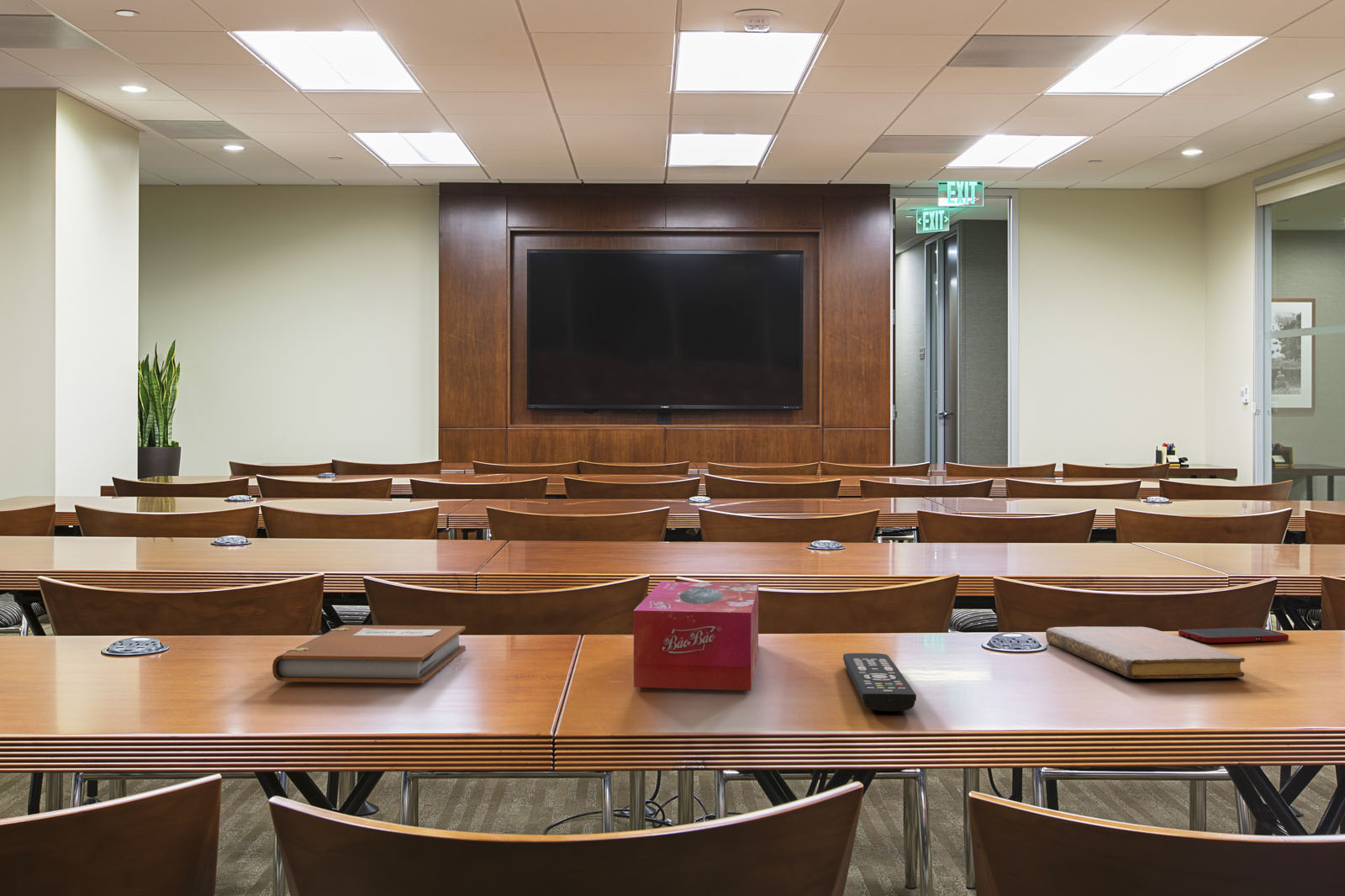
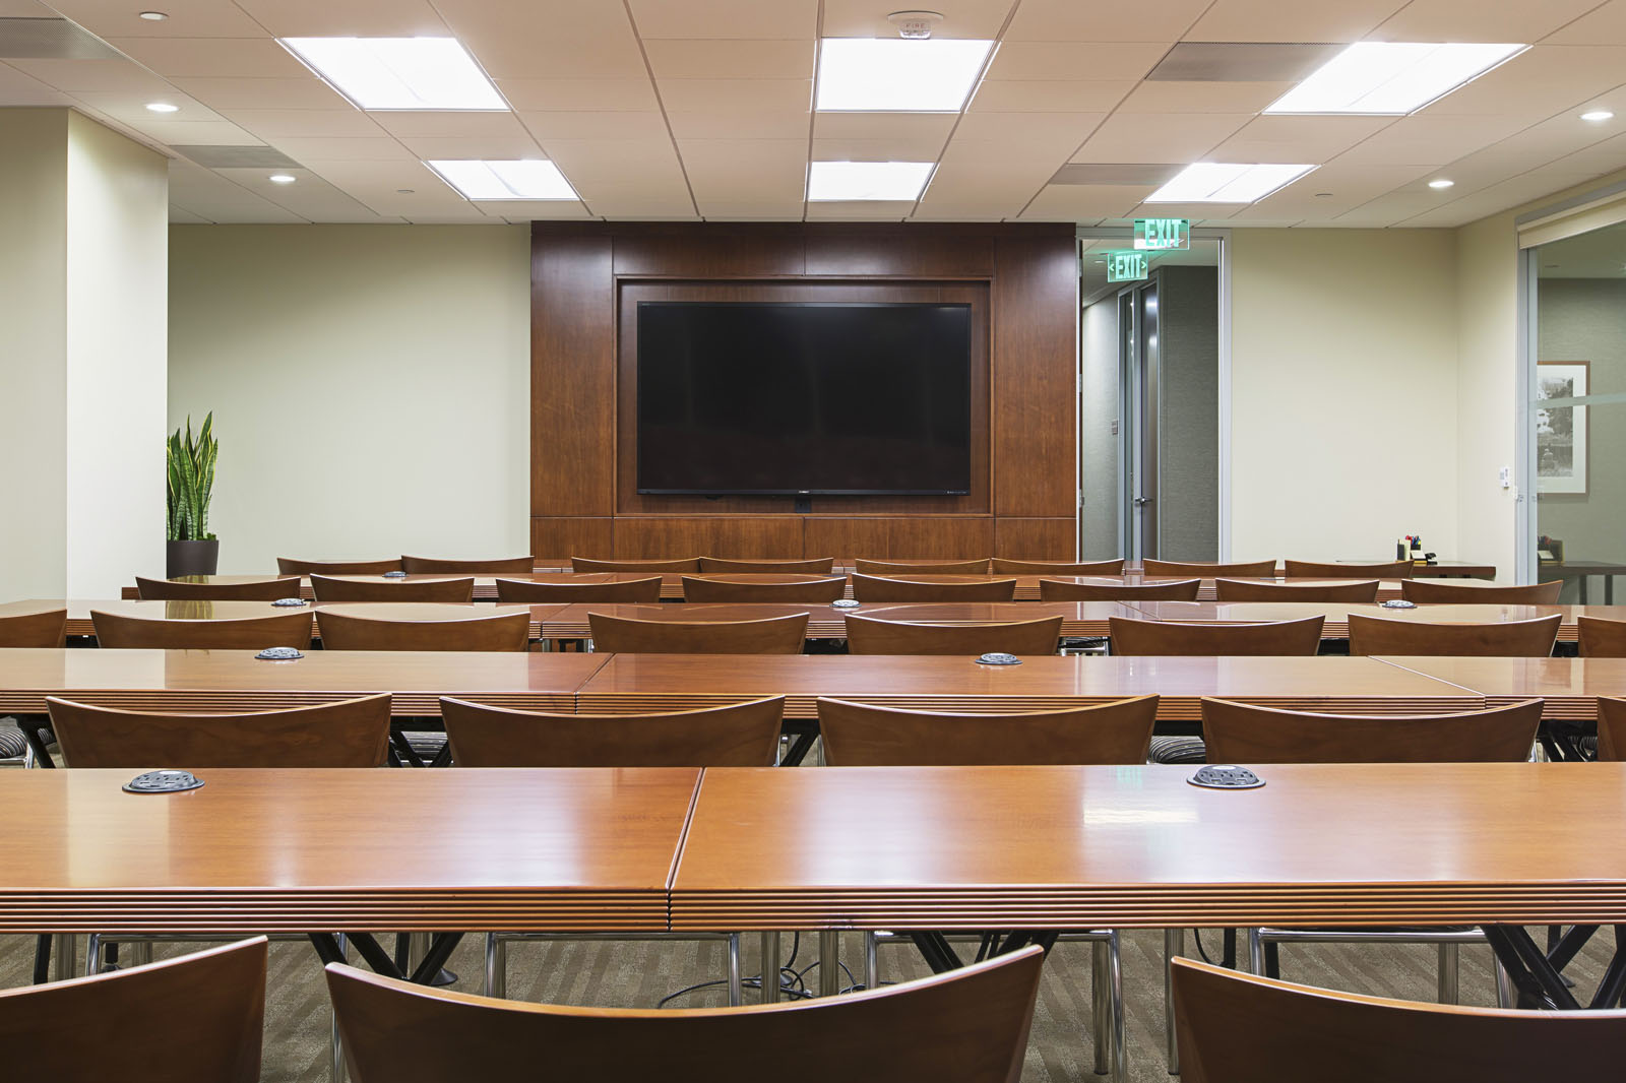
- remote control (876, 679)
- tissue box (701, 630)
- notebook (377, 651)
- cell phone (1232, 635)
- notebook (1138, 650)
